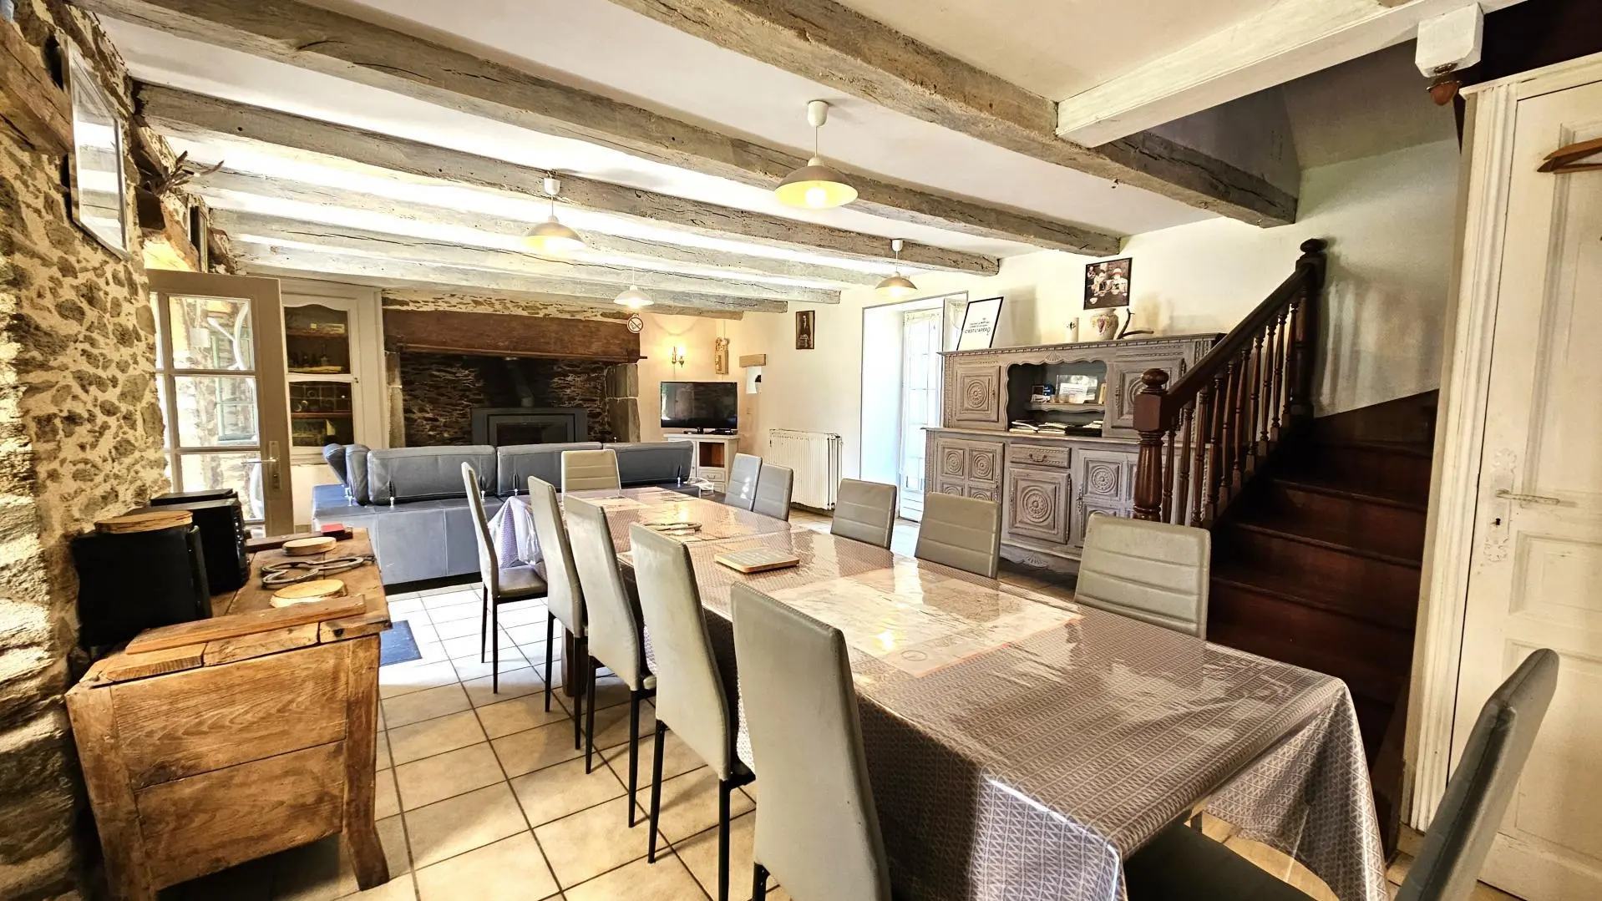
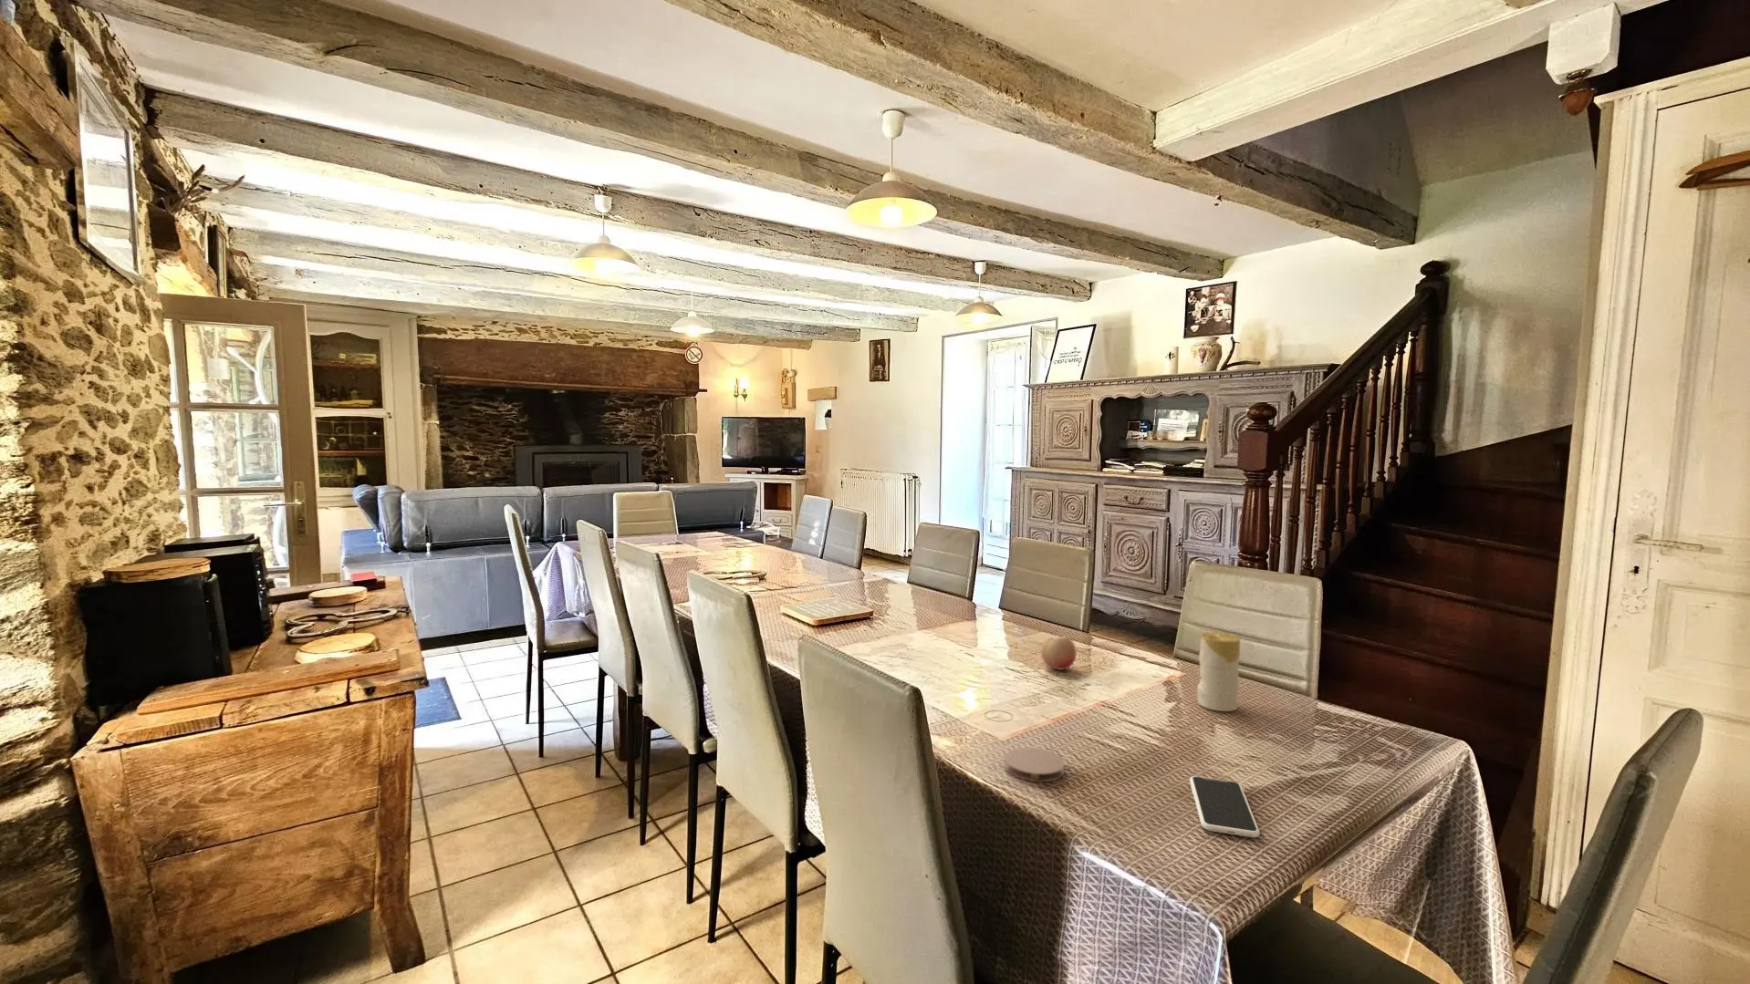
+ fruit (1059, 652)
+ smartphone (1221, 804)
+ coaster (1034, 763)
+ candle (1218, 670)
